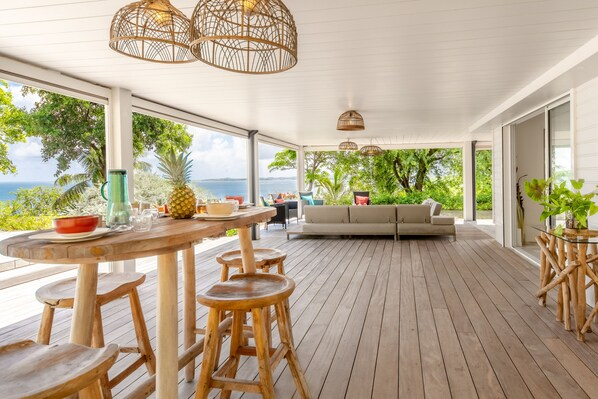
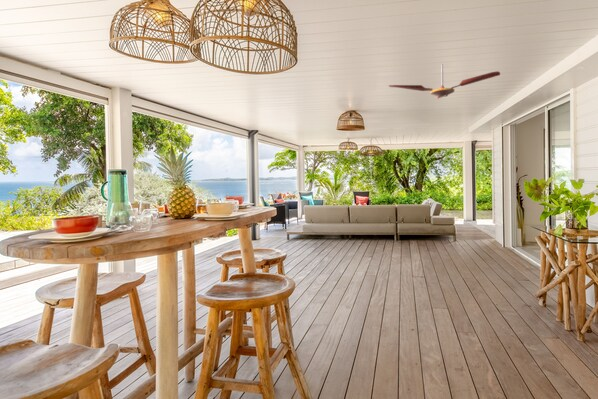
+ ceiling fan (442, 83)
